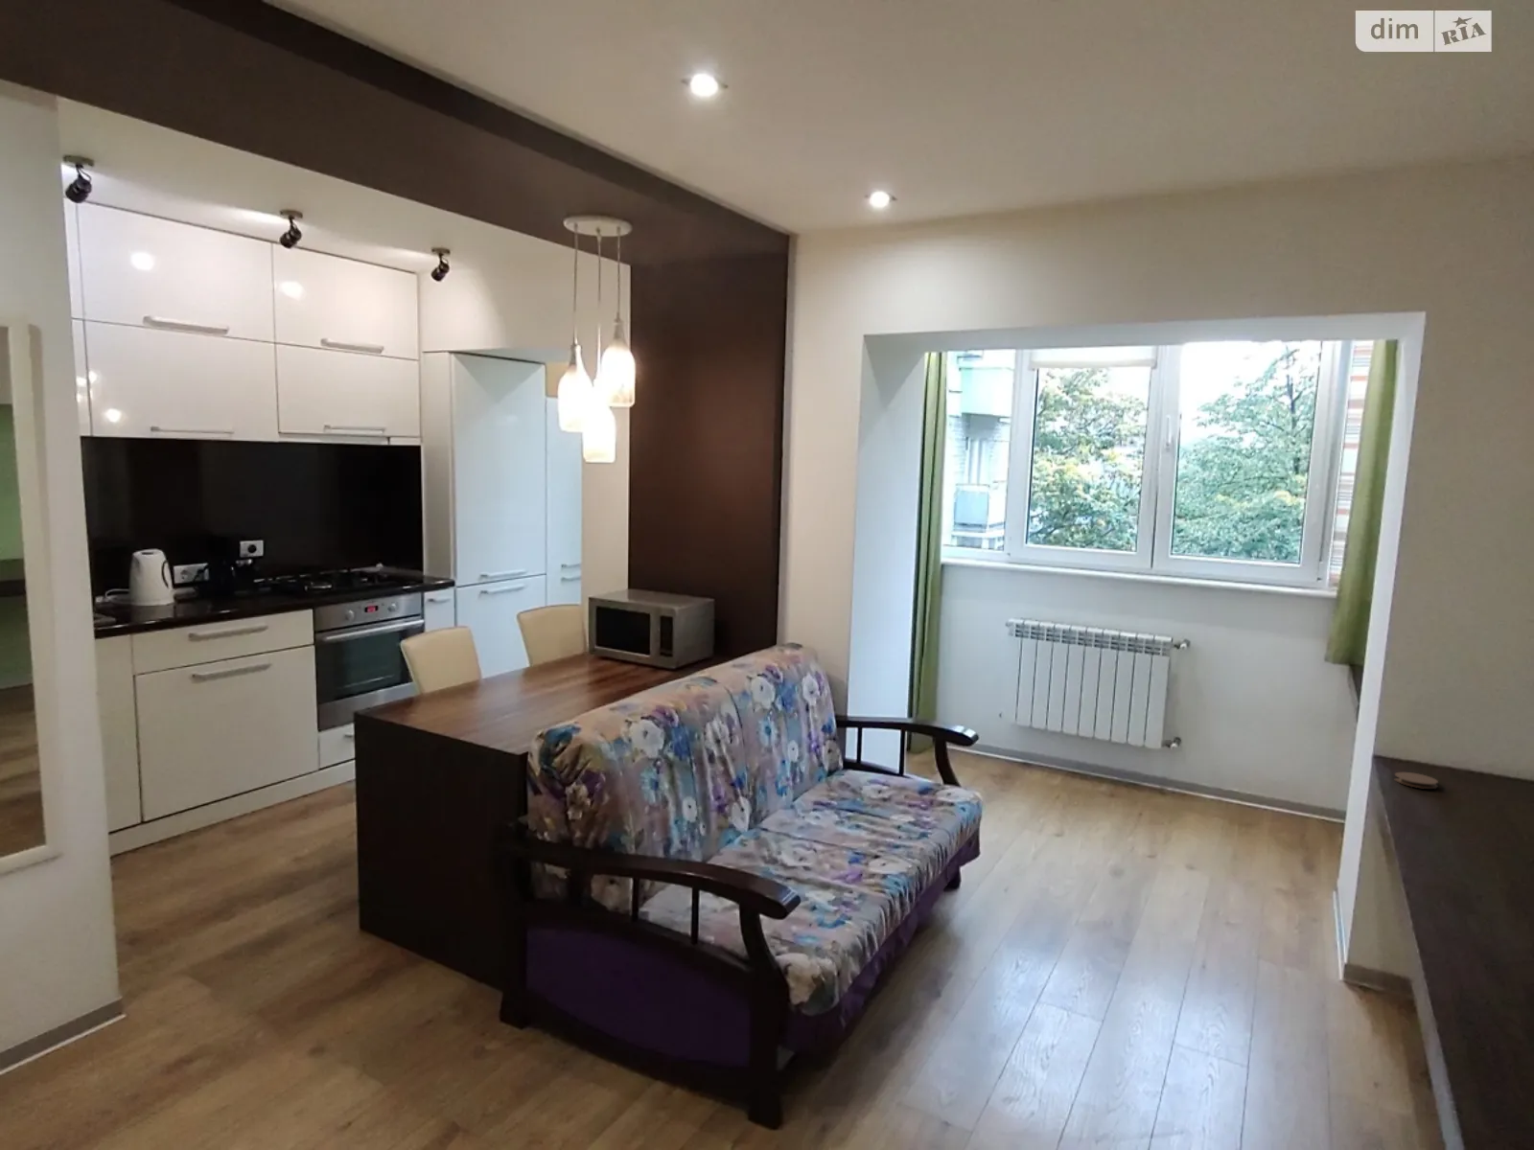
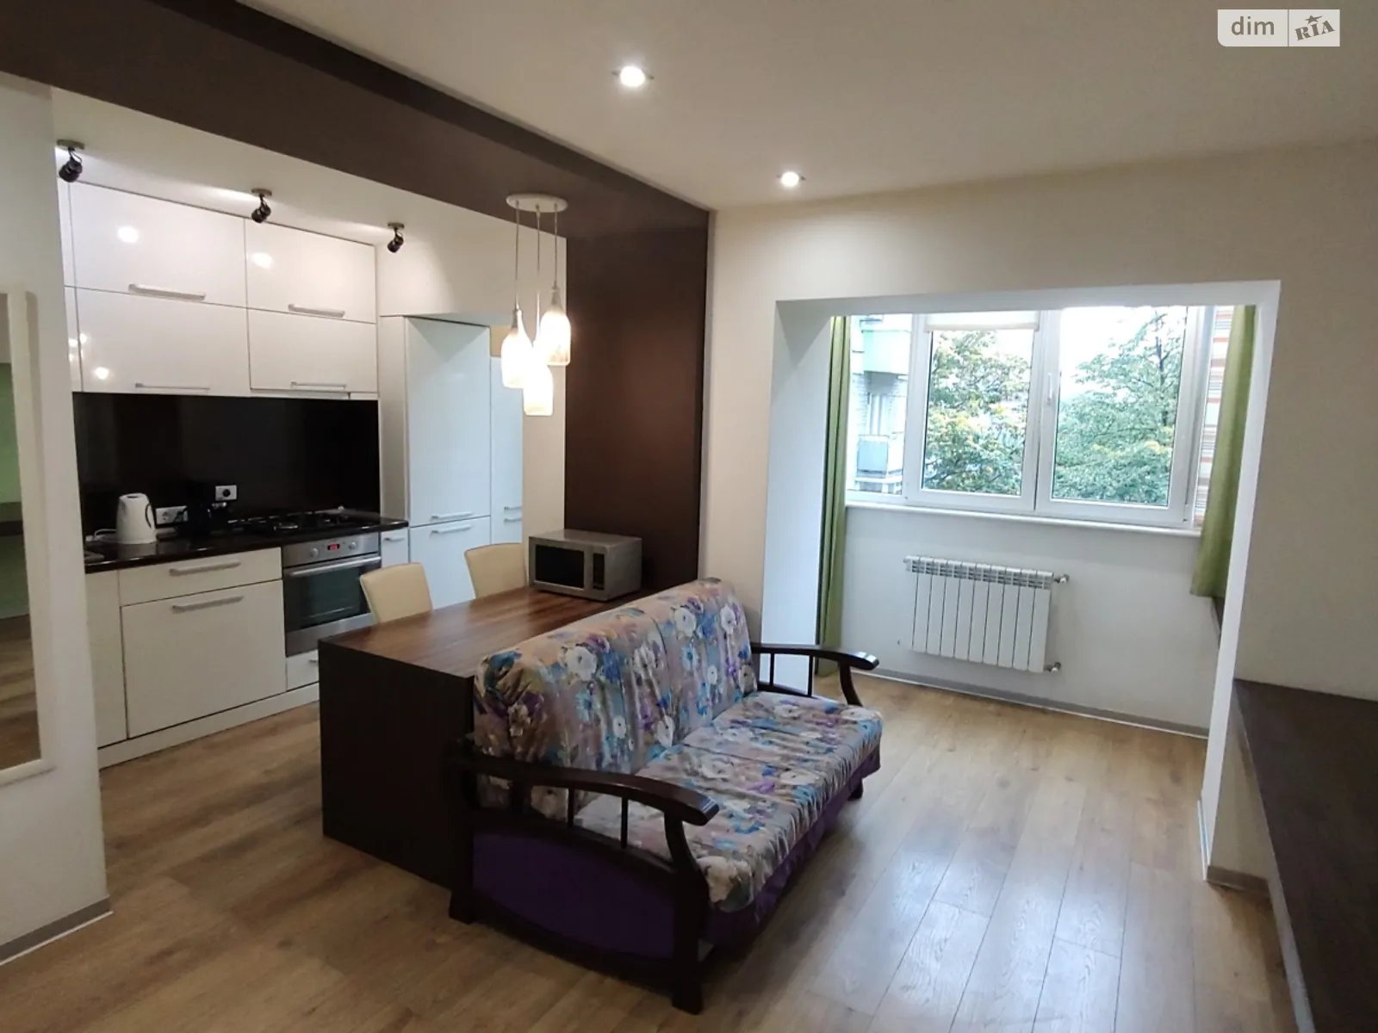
- coaster (1416, 780)
